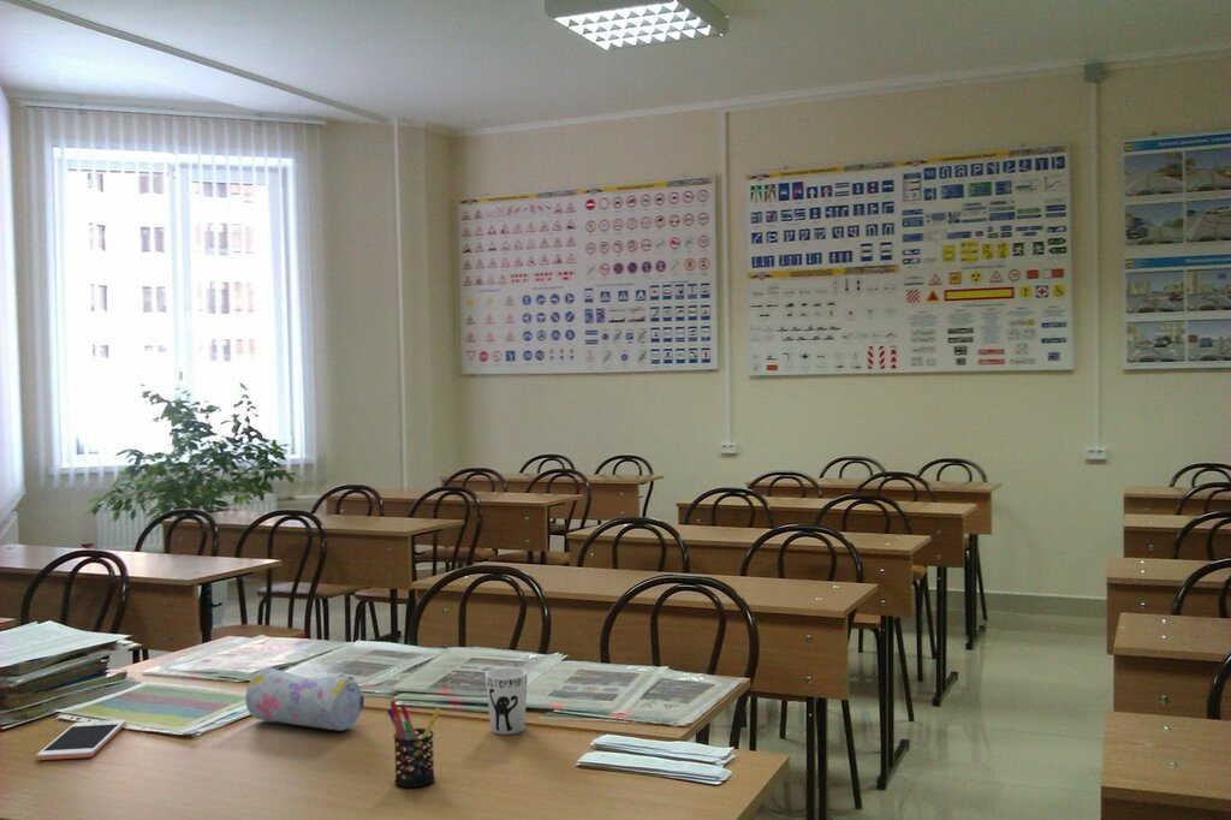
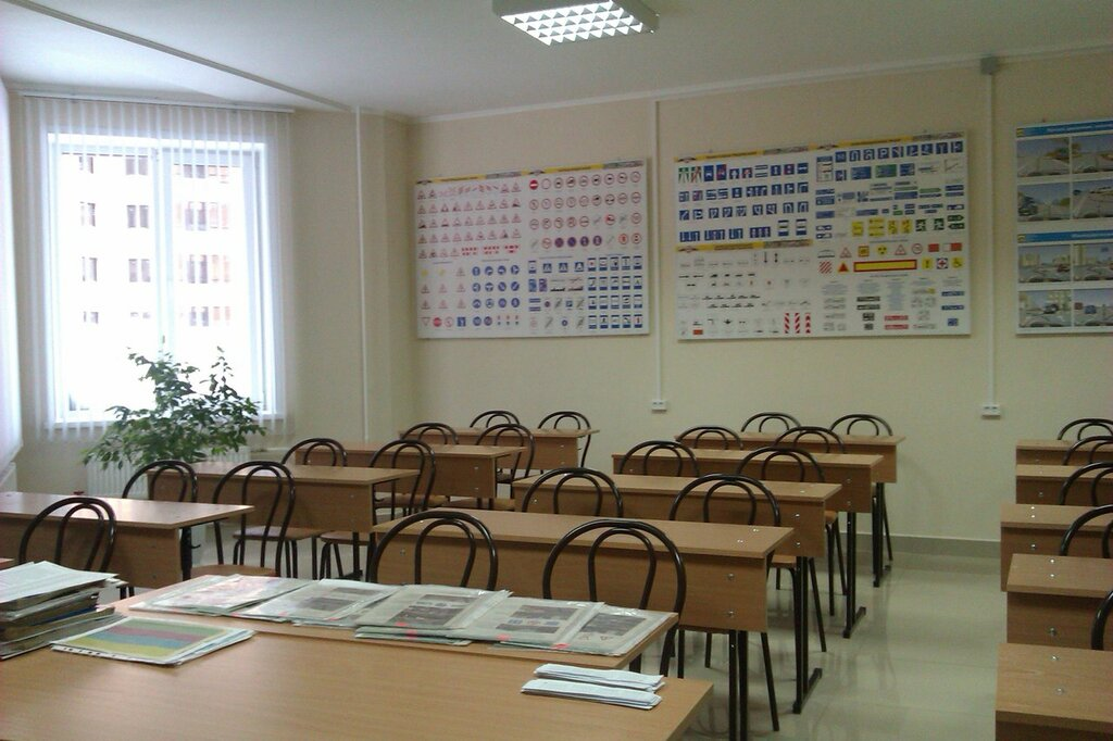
- pen holder (410, 742)
- cell phone (83, 738)
- pencil case (303, 697)
- cup (506, 701)
